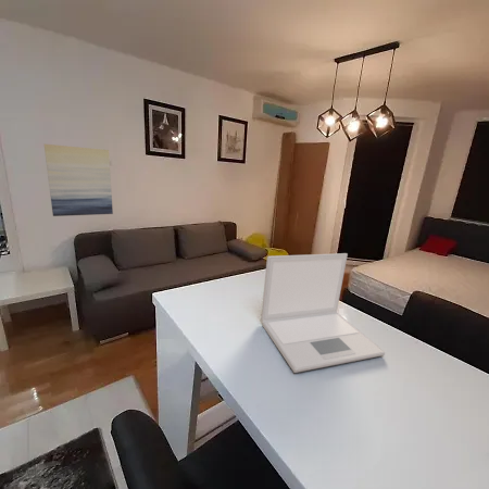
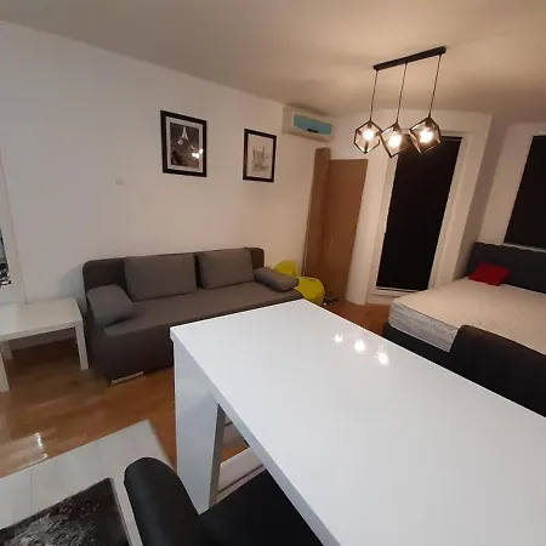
- wall art (80, 181)
- laptop (323, 303)
